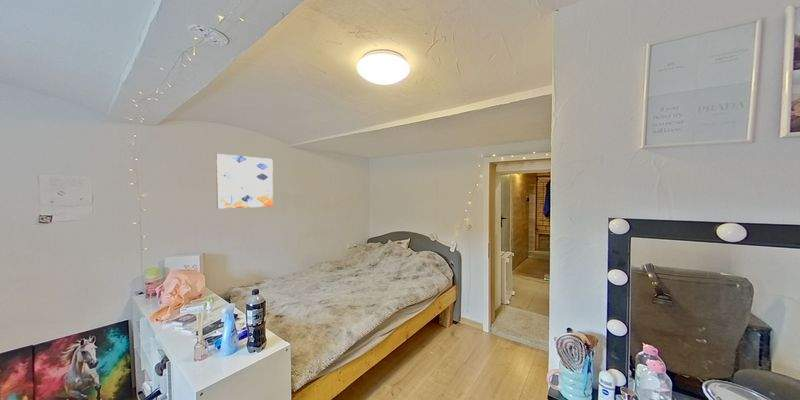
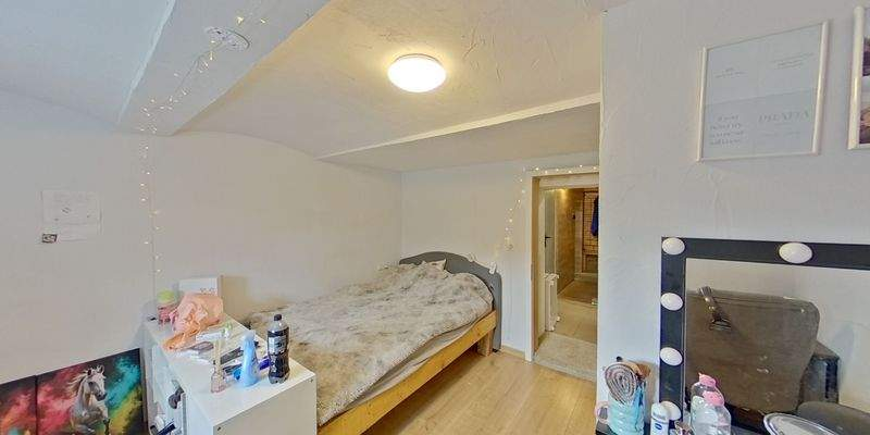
- wall art (246, 182)
